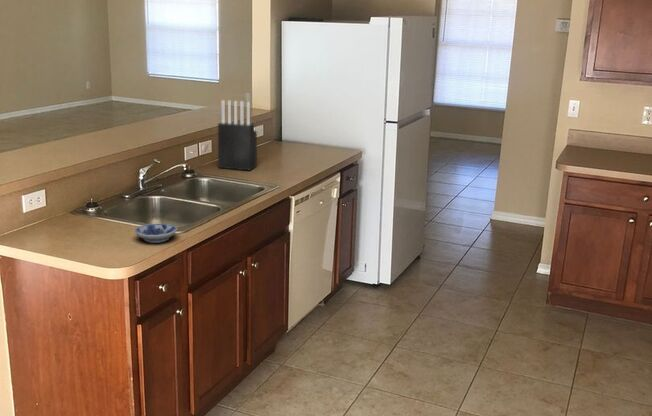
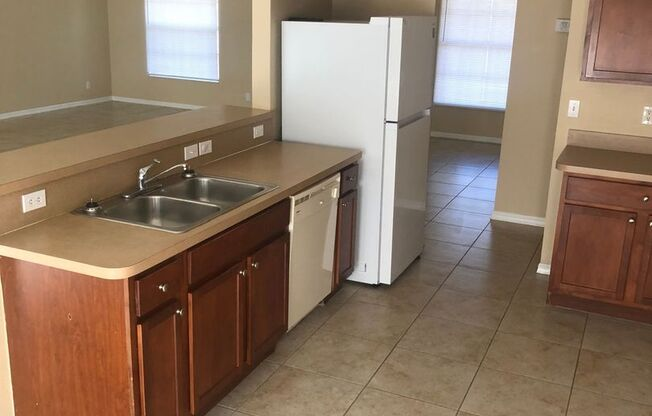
- bowl (156, 234)
- knife block (238, 134)
